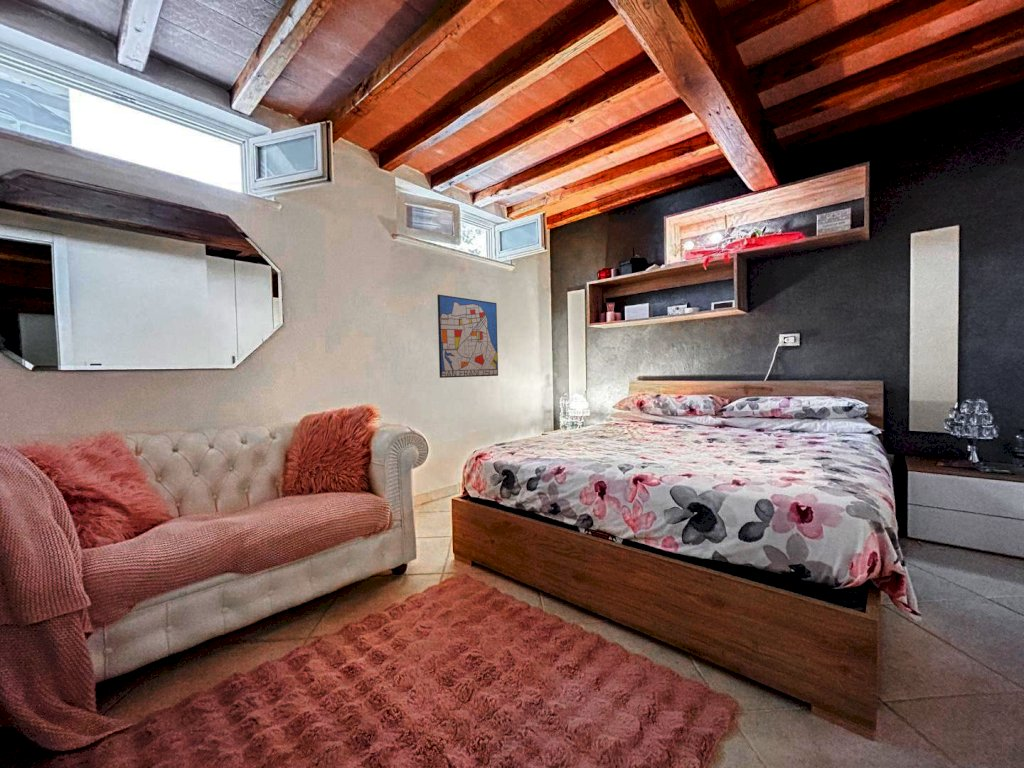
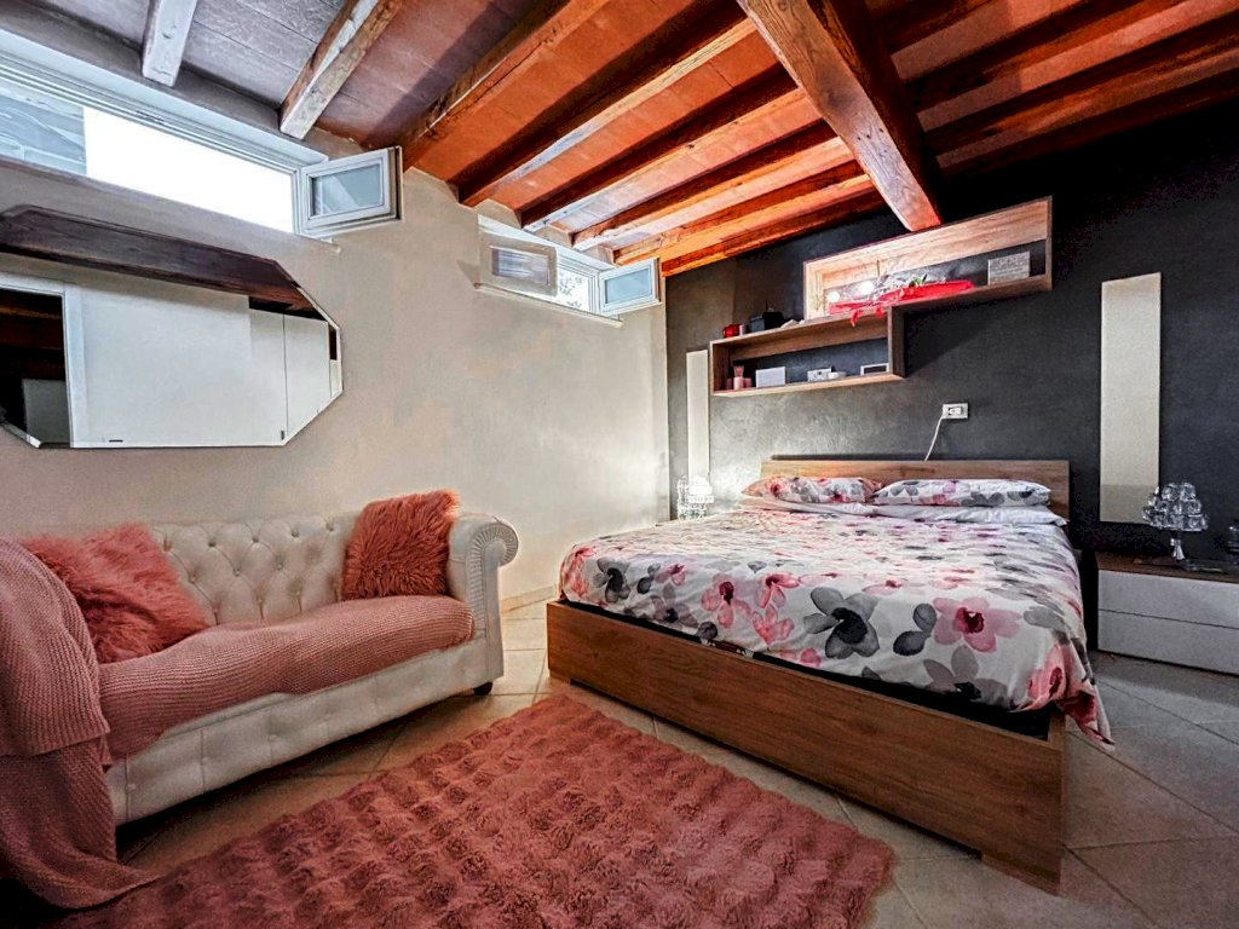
- wall art (469, 338)
